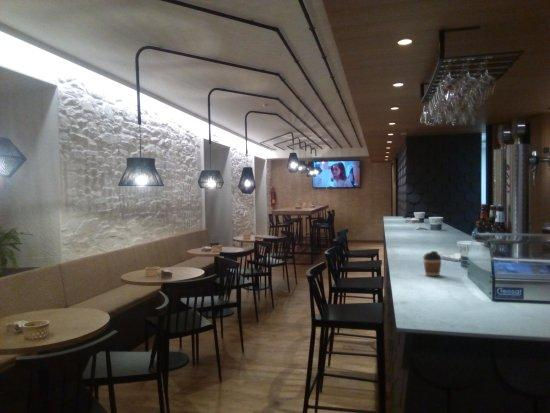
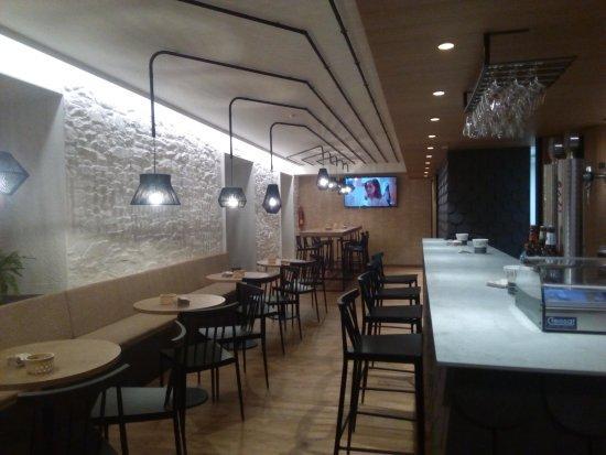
- coffee cup (432, 263)
